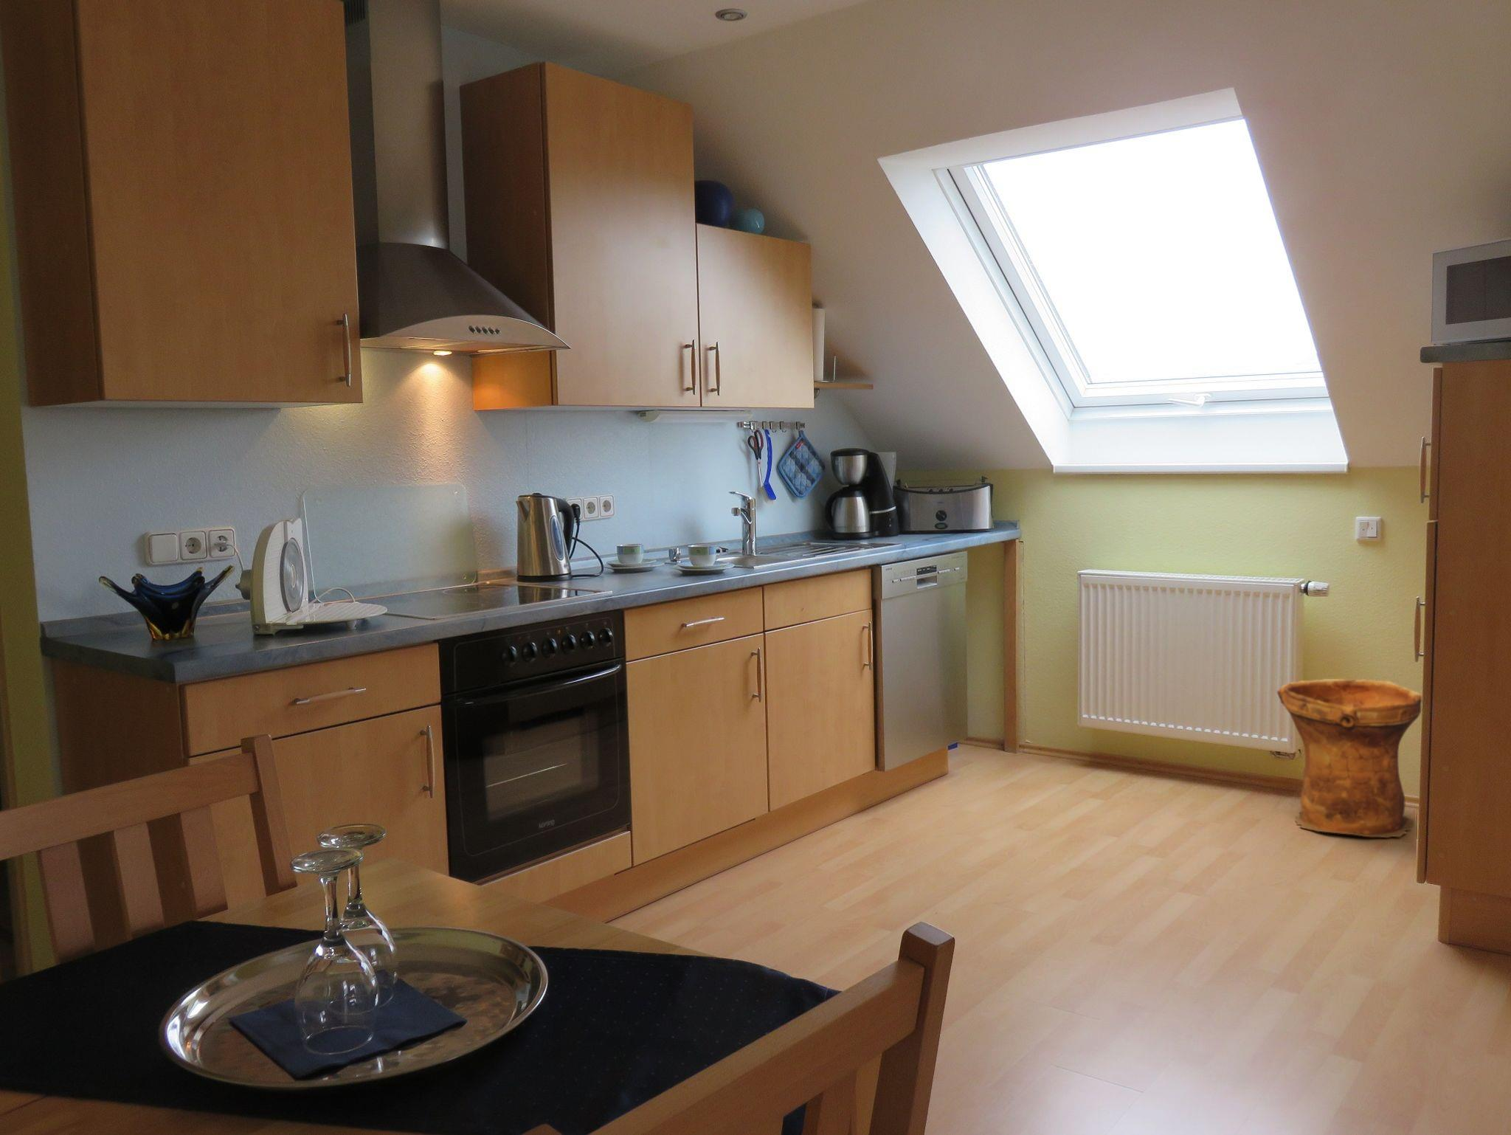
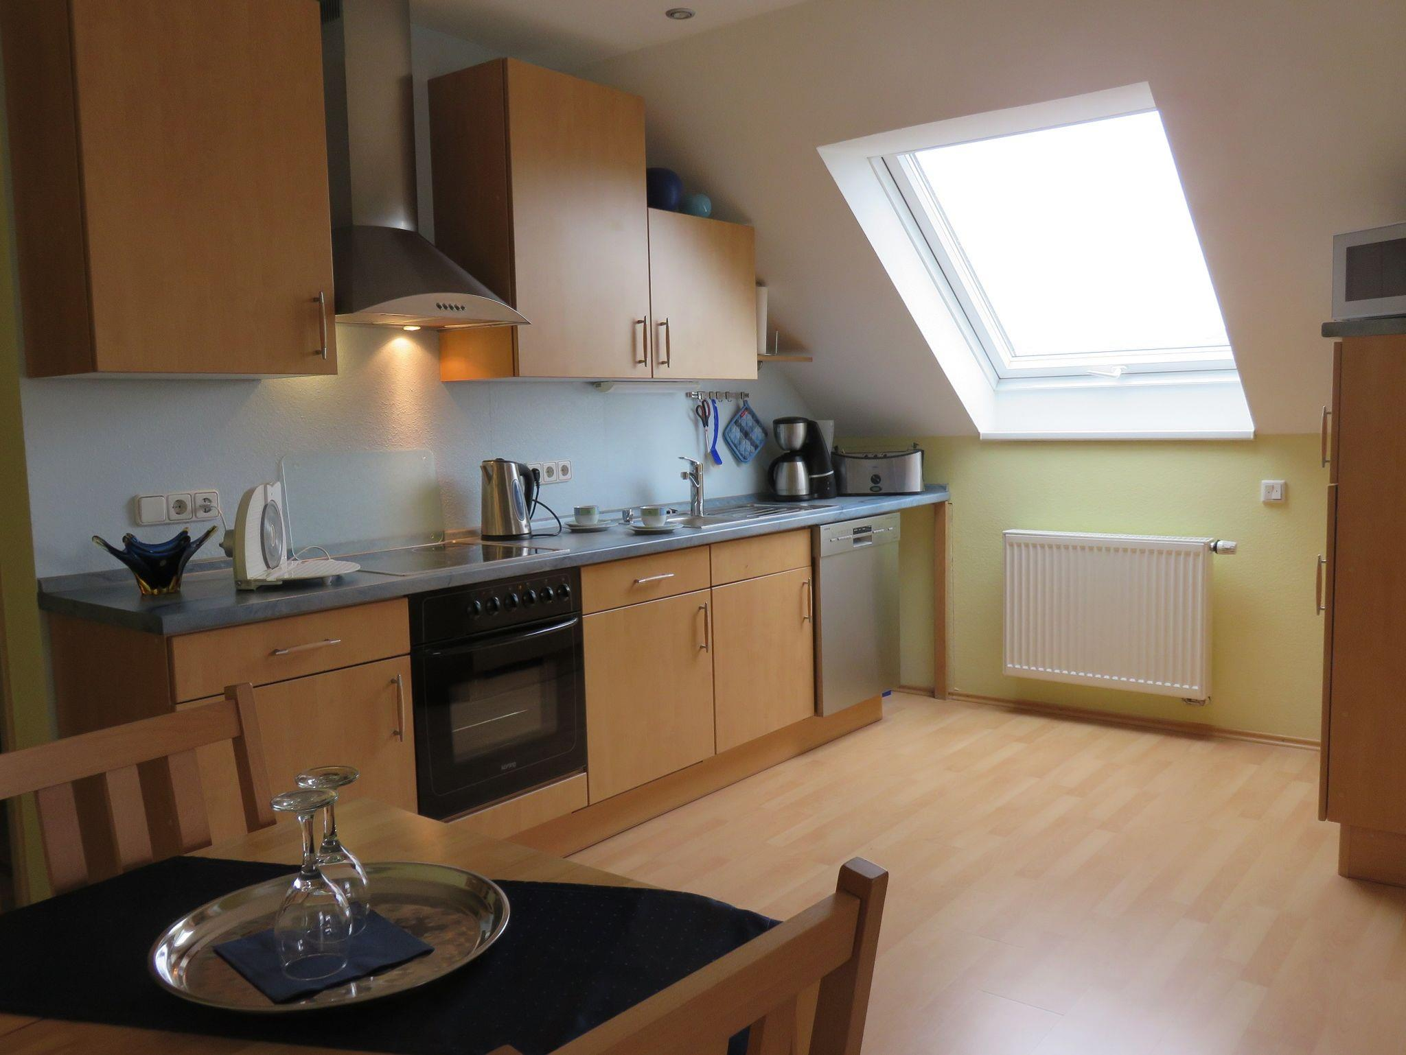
- woven basket (1348, 755)
